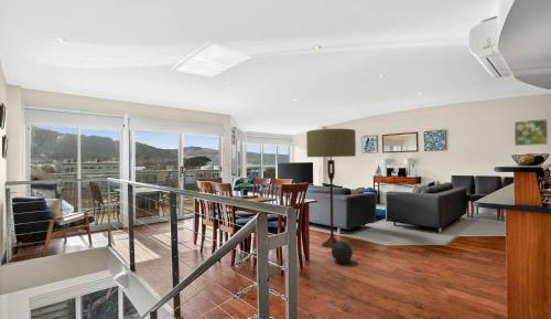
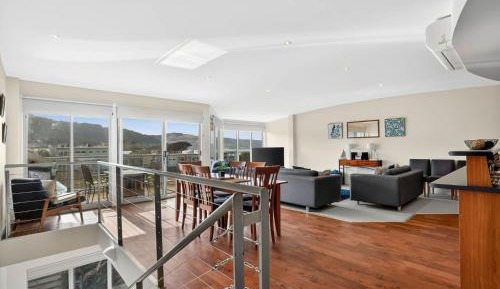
- ball (342, 252)
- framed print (530, 132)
- floor lamp (331, 187)
